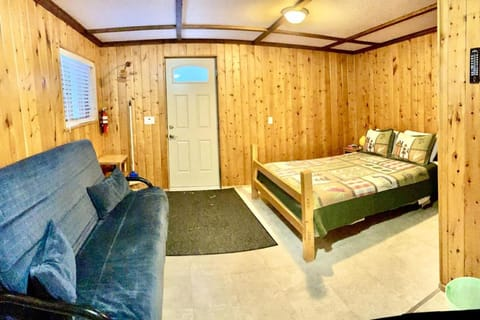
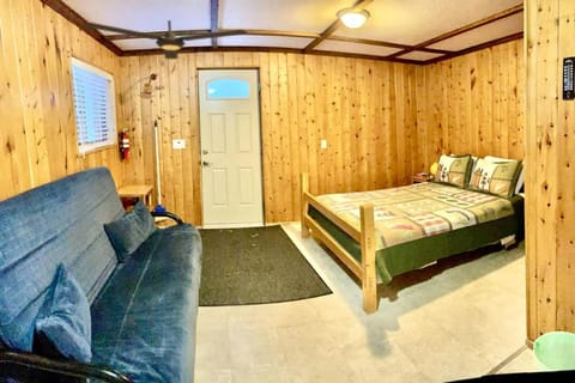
+ ceiling fan (170, 39)
